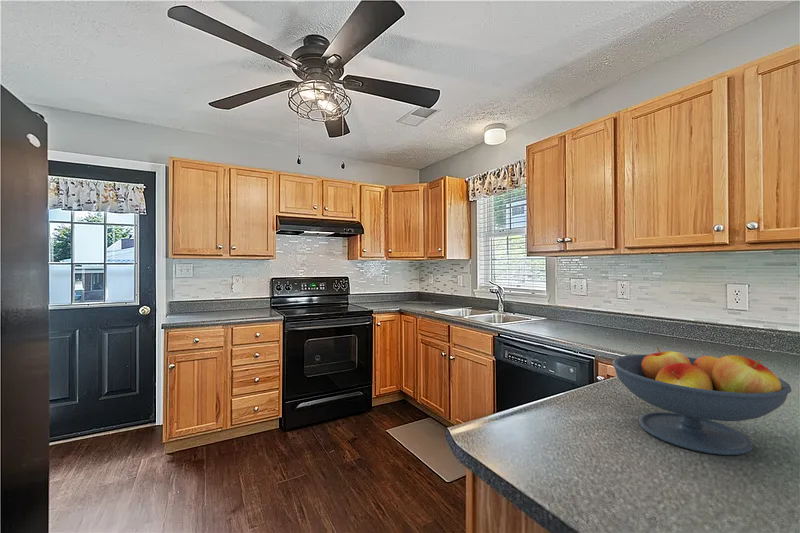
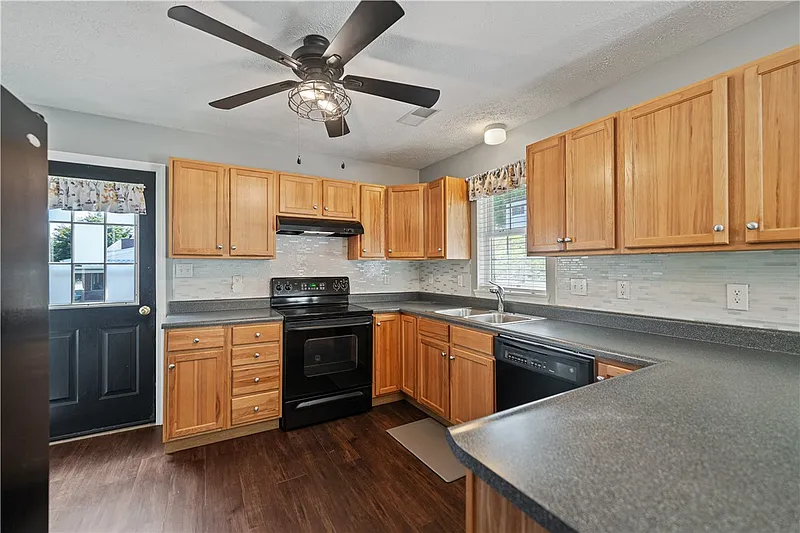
- fruit bowl (691, 390)
